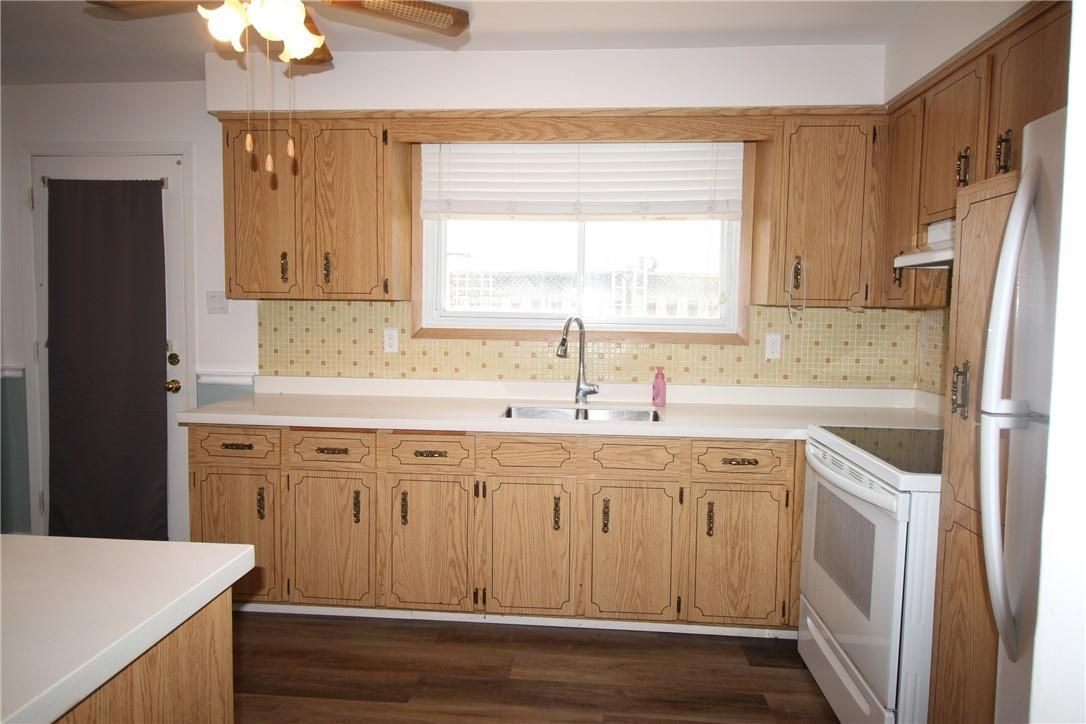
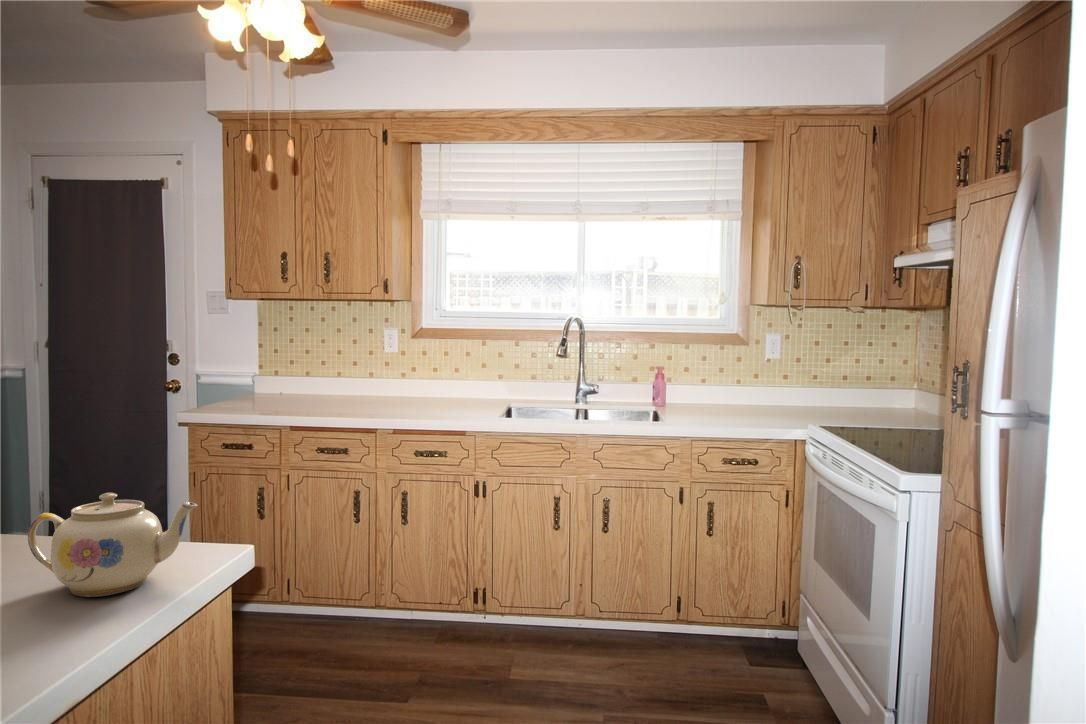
+ teapot (114, 538)
